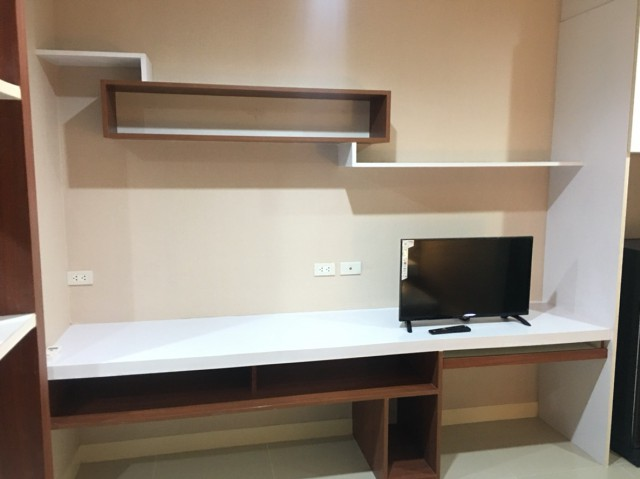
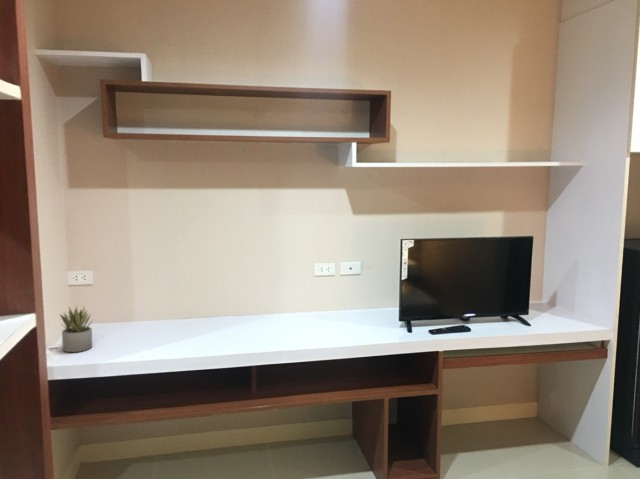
+ succulent plant (76, 326)
